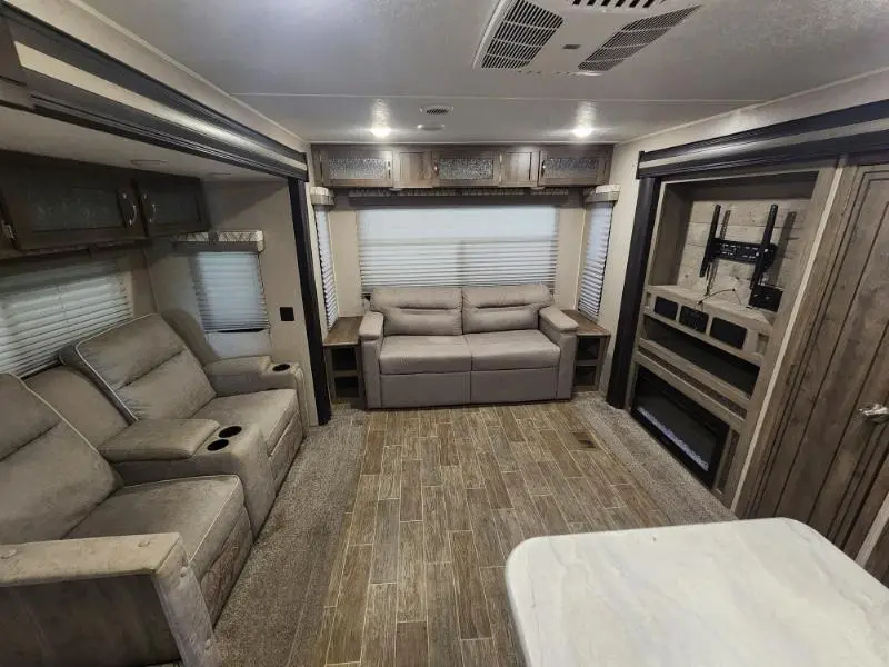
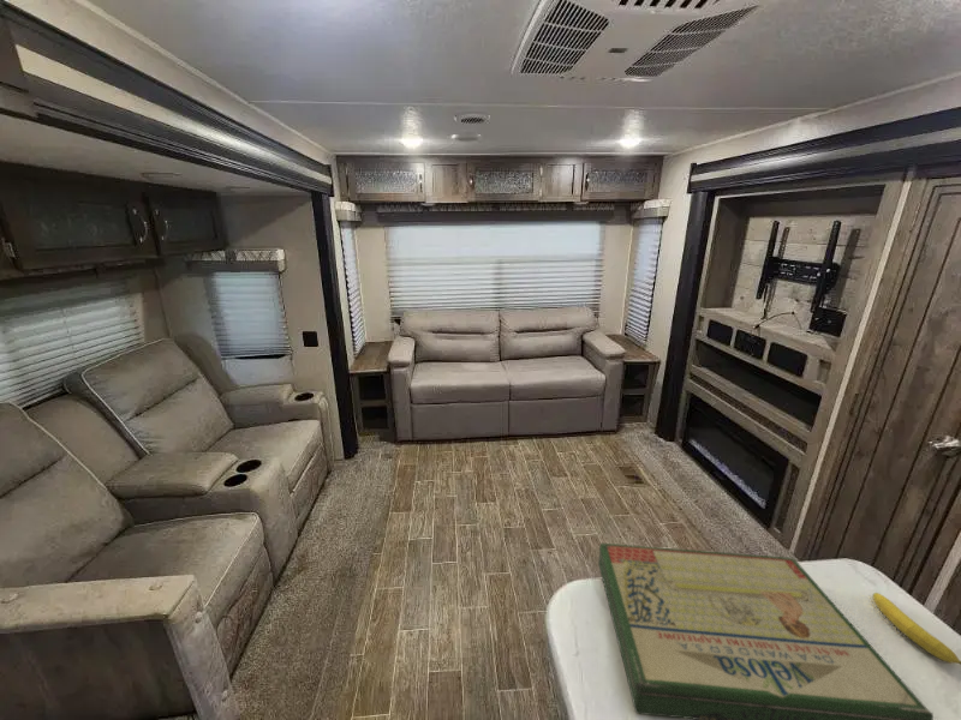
+ board game (726, 623)
+ fruit (912, 625)
